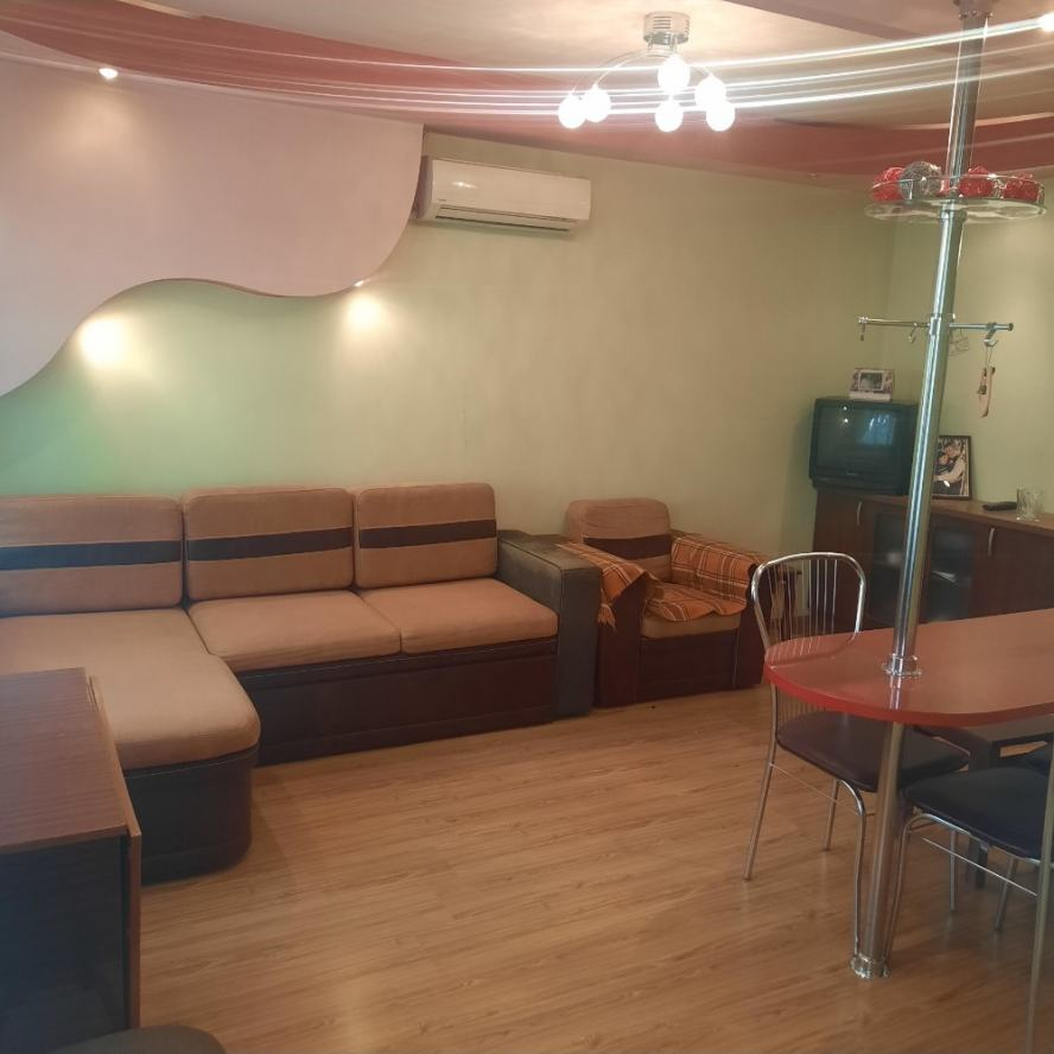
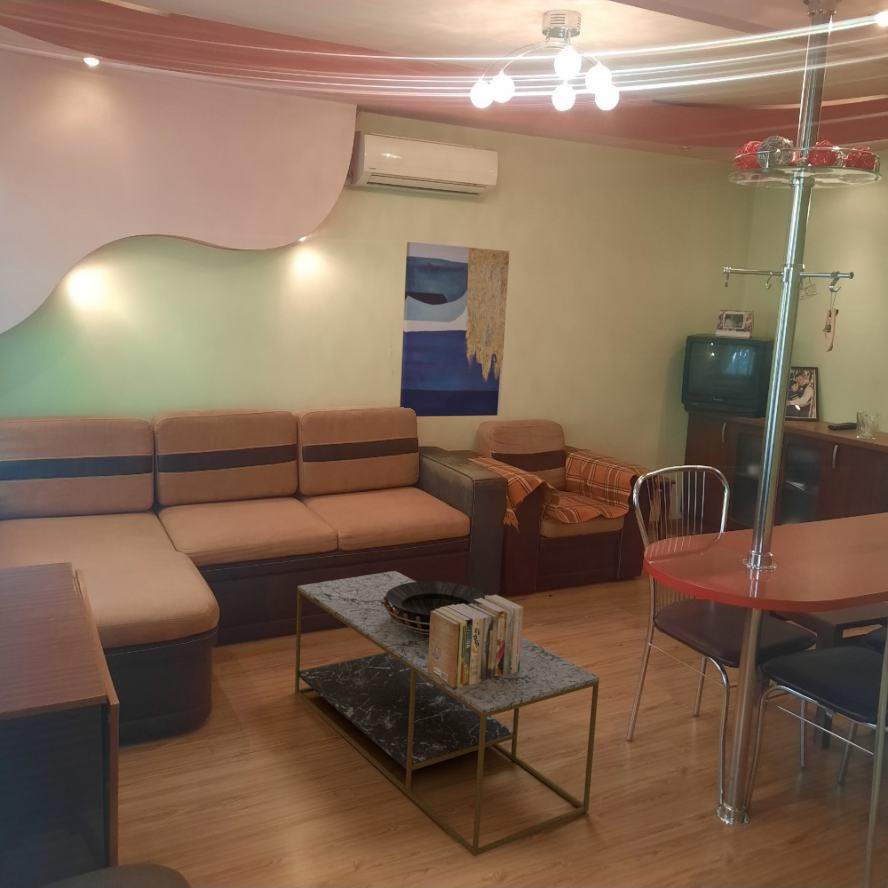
+ wall art (455, 332)
+ coffee table (427, 686)
+ books (475, 638)
+ decorative bowl (433, 610)
